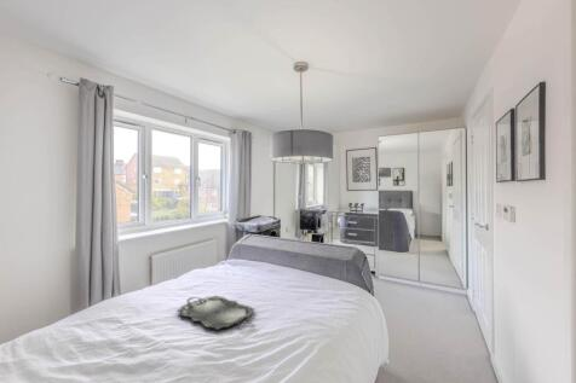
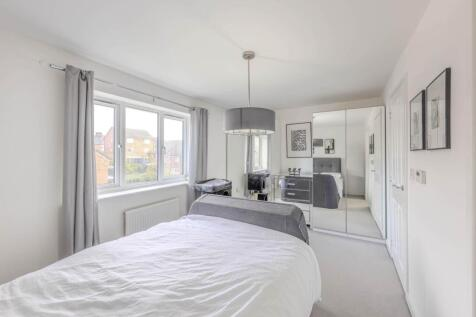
- serving tray (215, 309)
